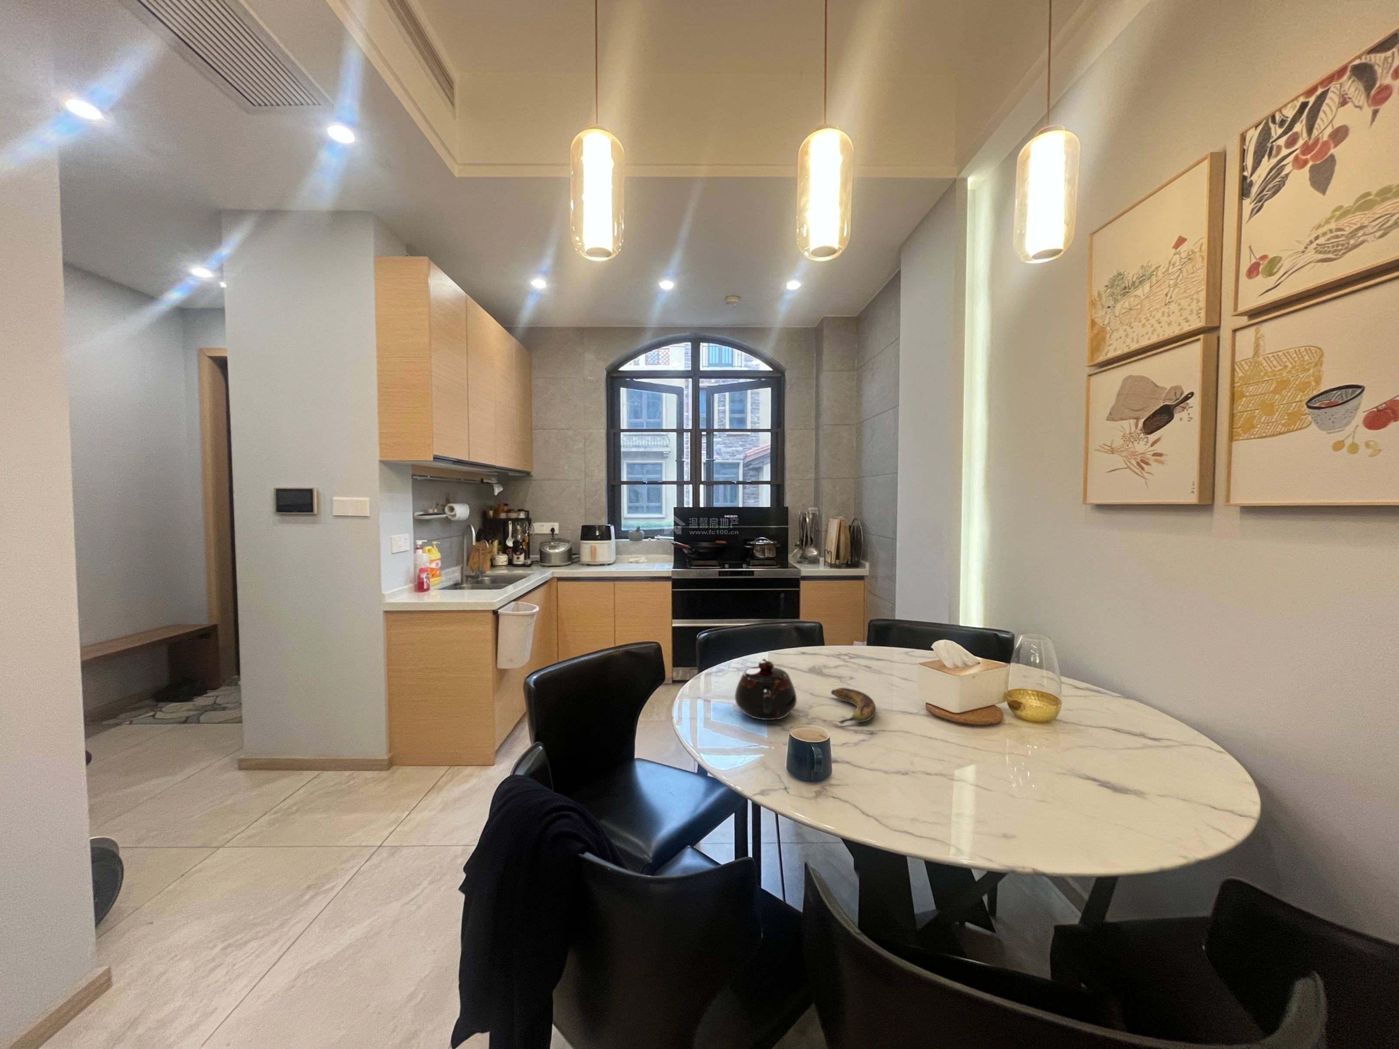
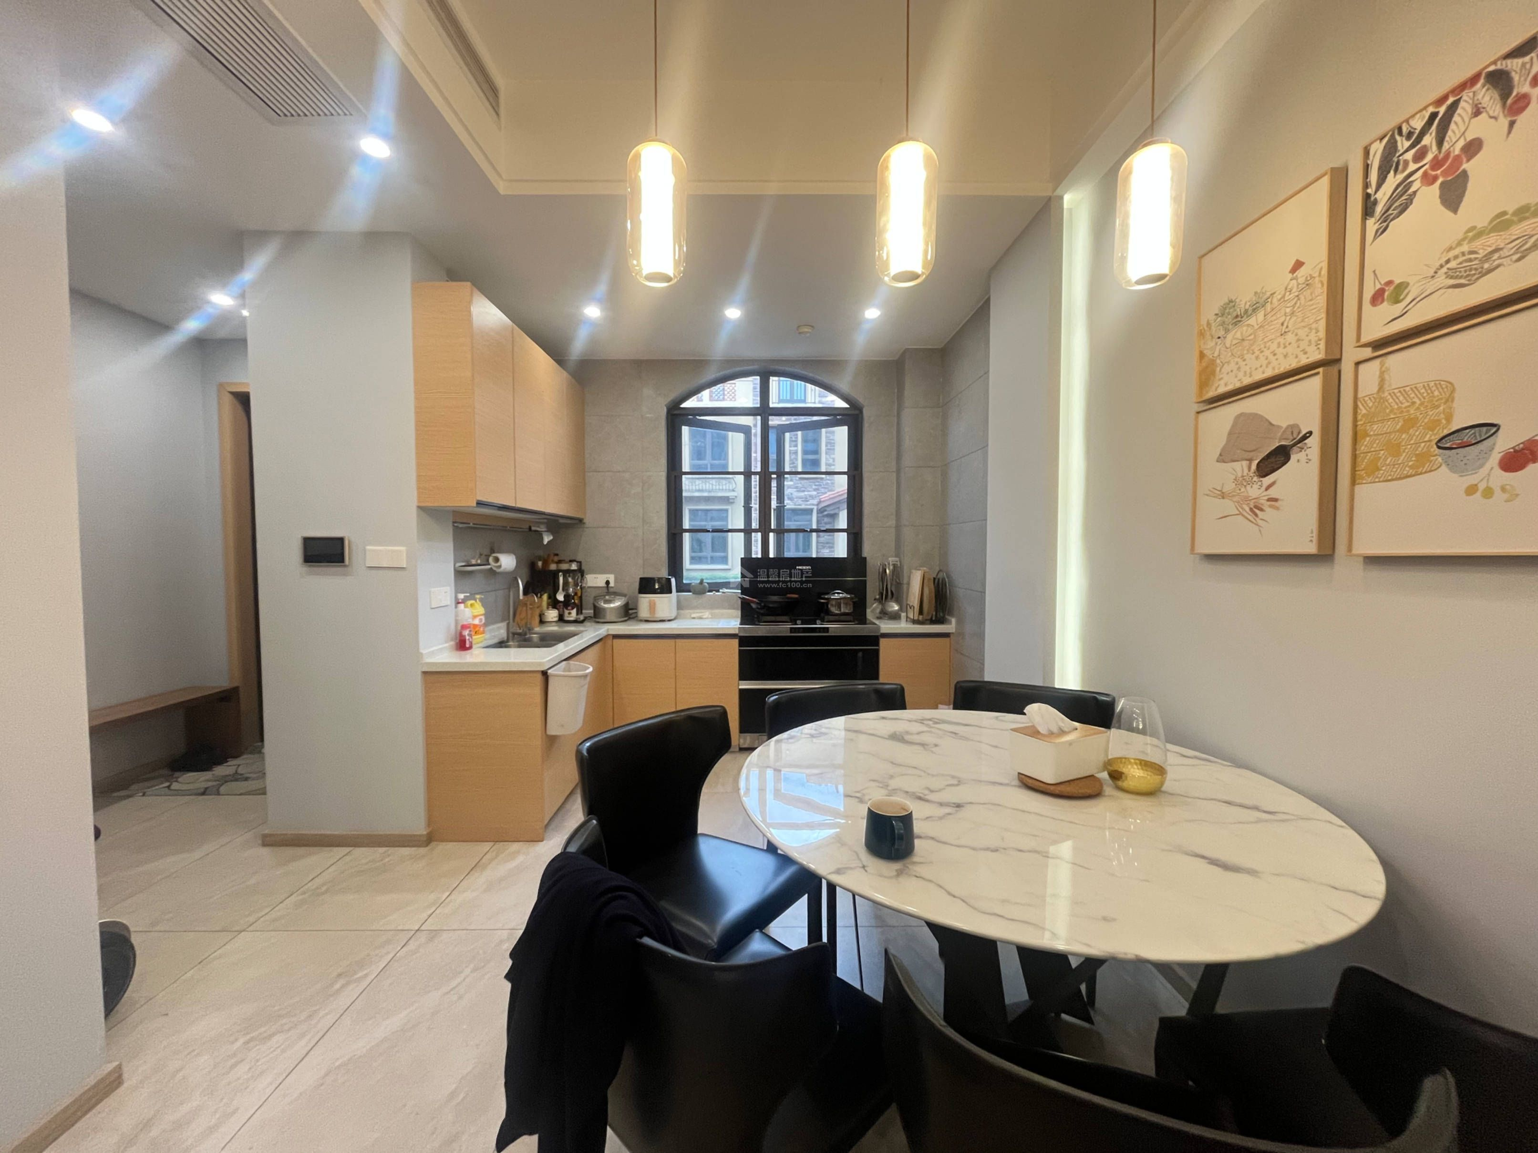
- teapot (765, 685)
- banana (853, 703)
